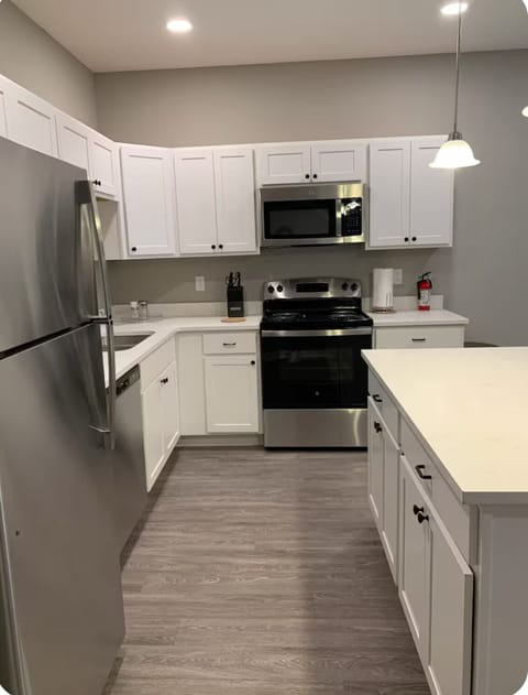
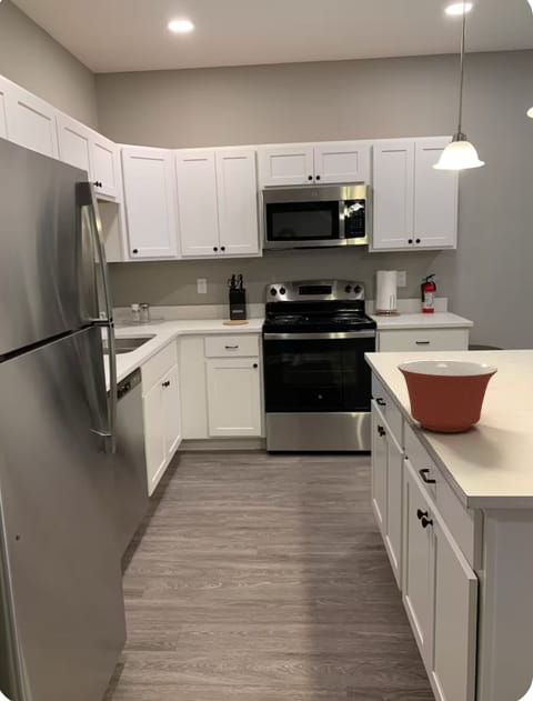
+ mixing bowl (445, 395)
